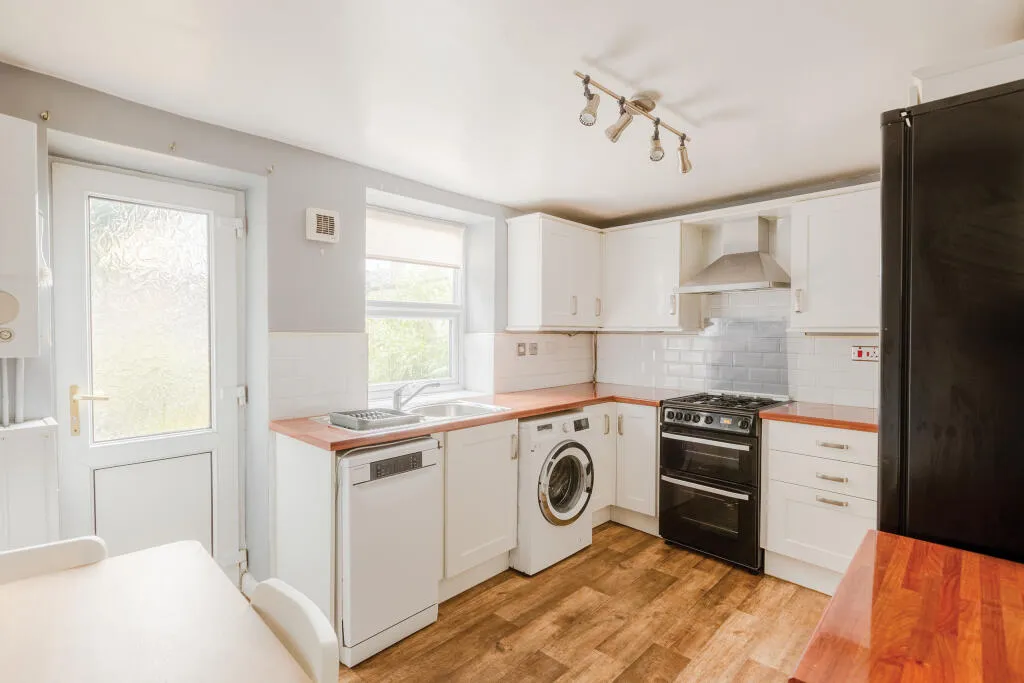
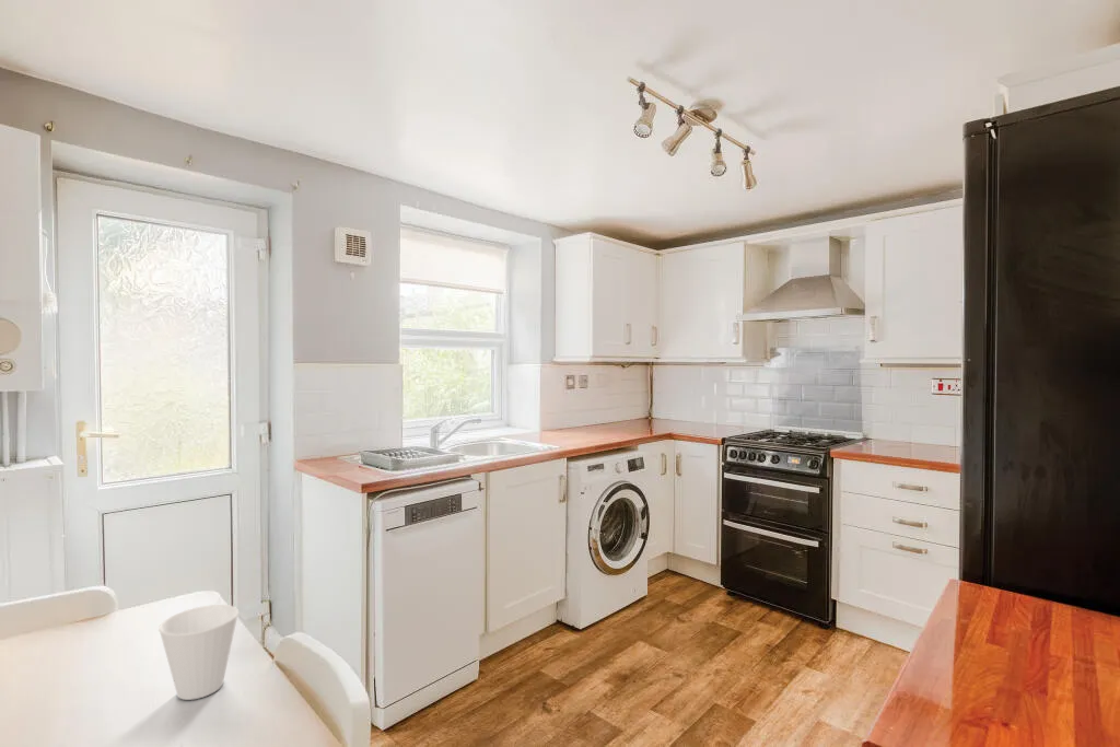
+ cup (200, 653)
